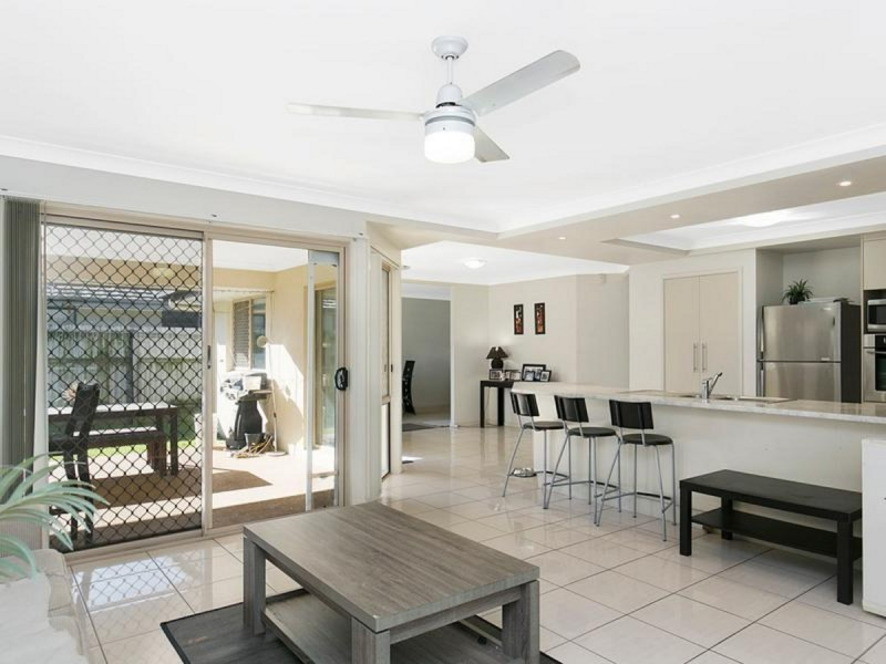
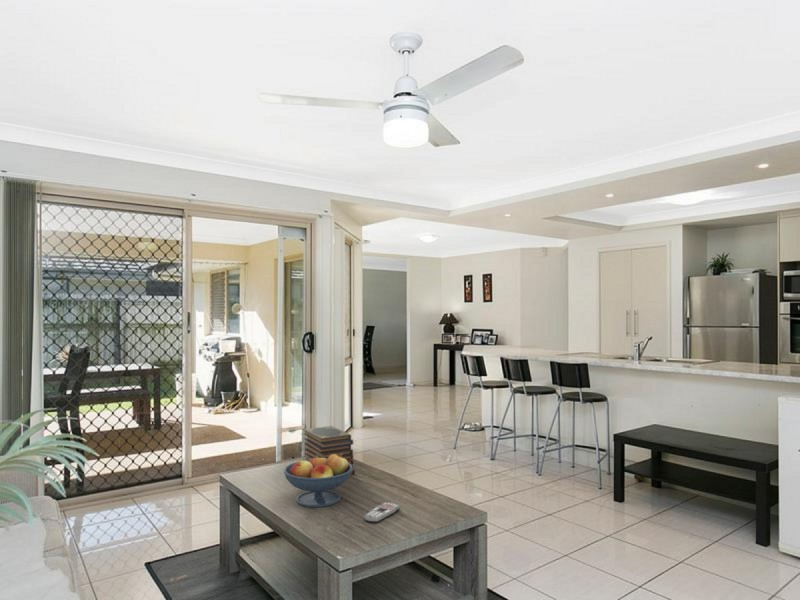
+ fruit bowl (318, 478)
+ book stack (327, 451)
+ remote control (381, 512)
